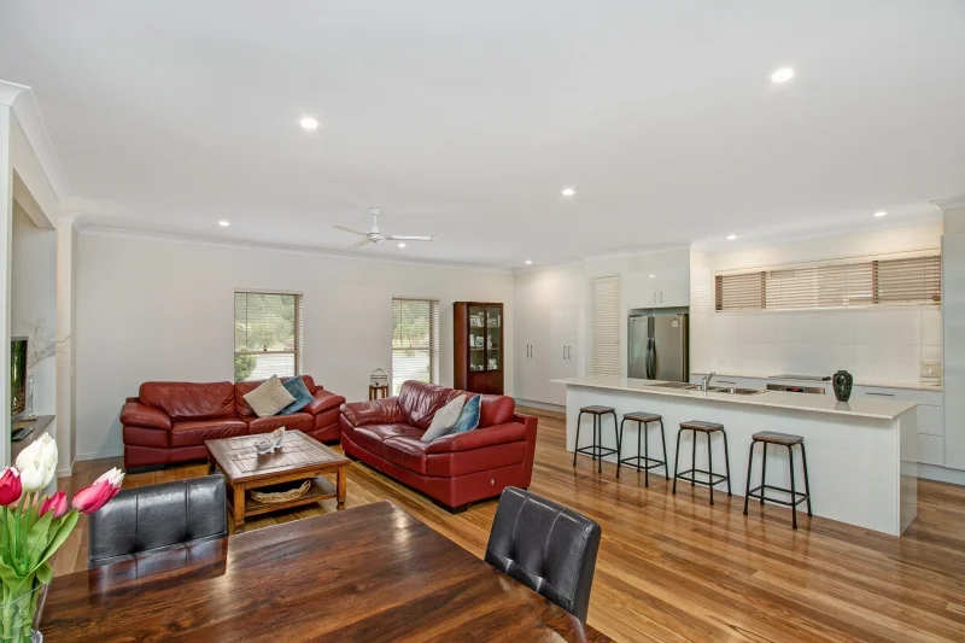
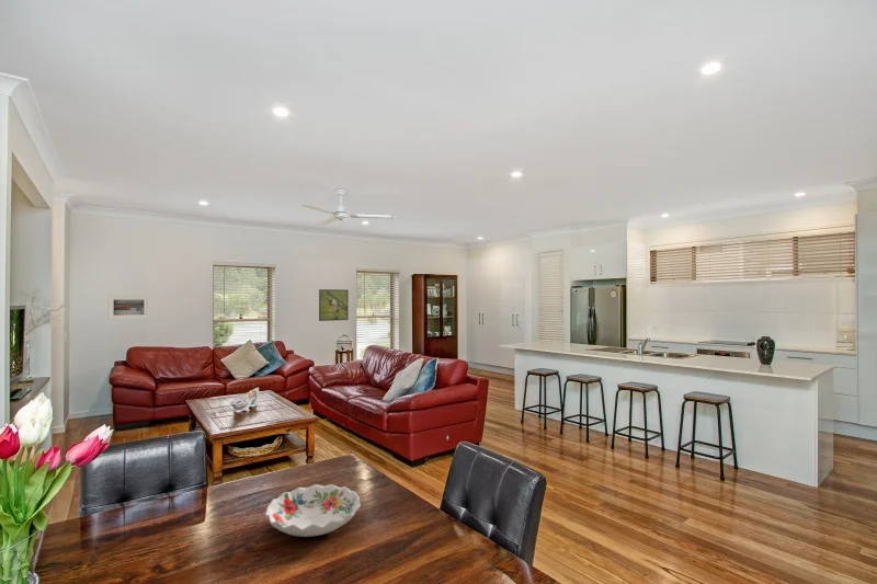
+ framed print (128, 307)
+ decorative bowl (314, 513)
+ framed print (333, 305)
